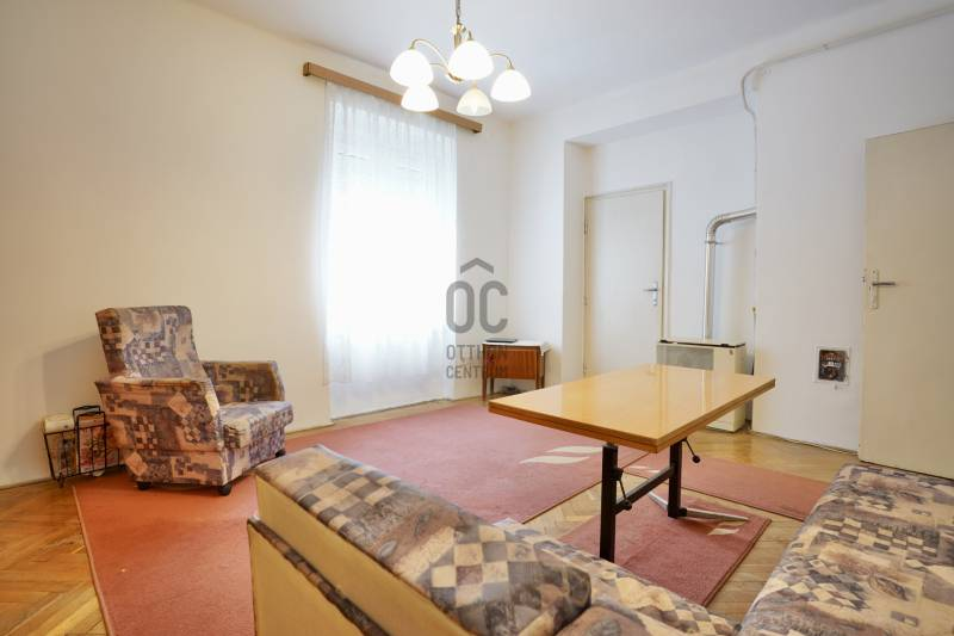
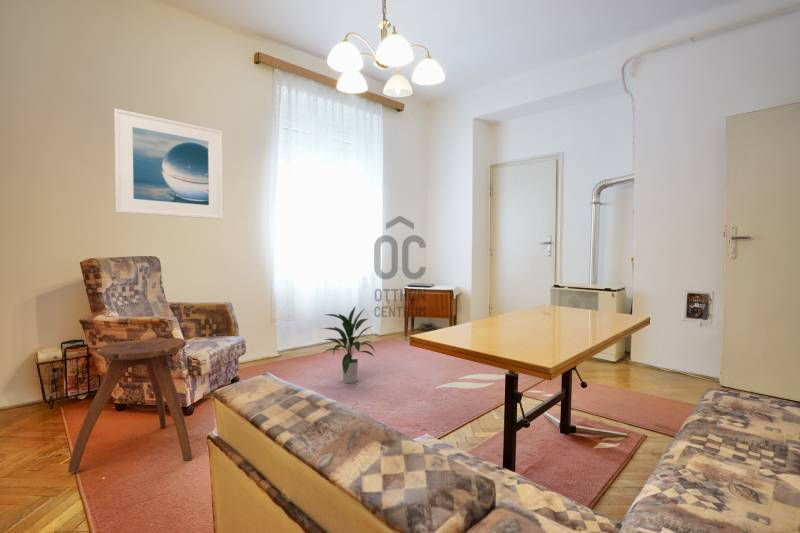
+ indoor plant (348, 343)
+ stool (155, 398)
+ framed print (172, 168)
